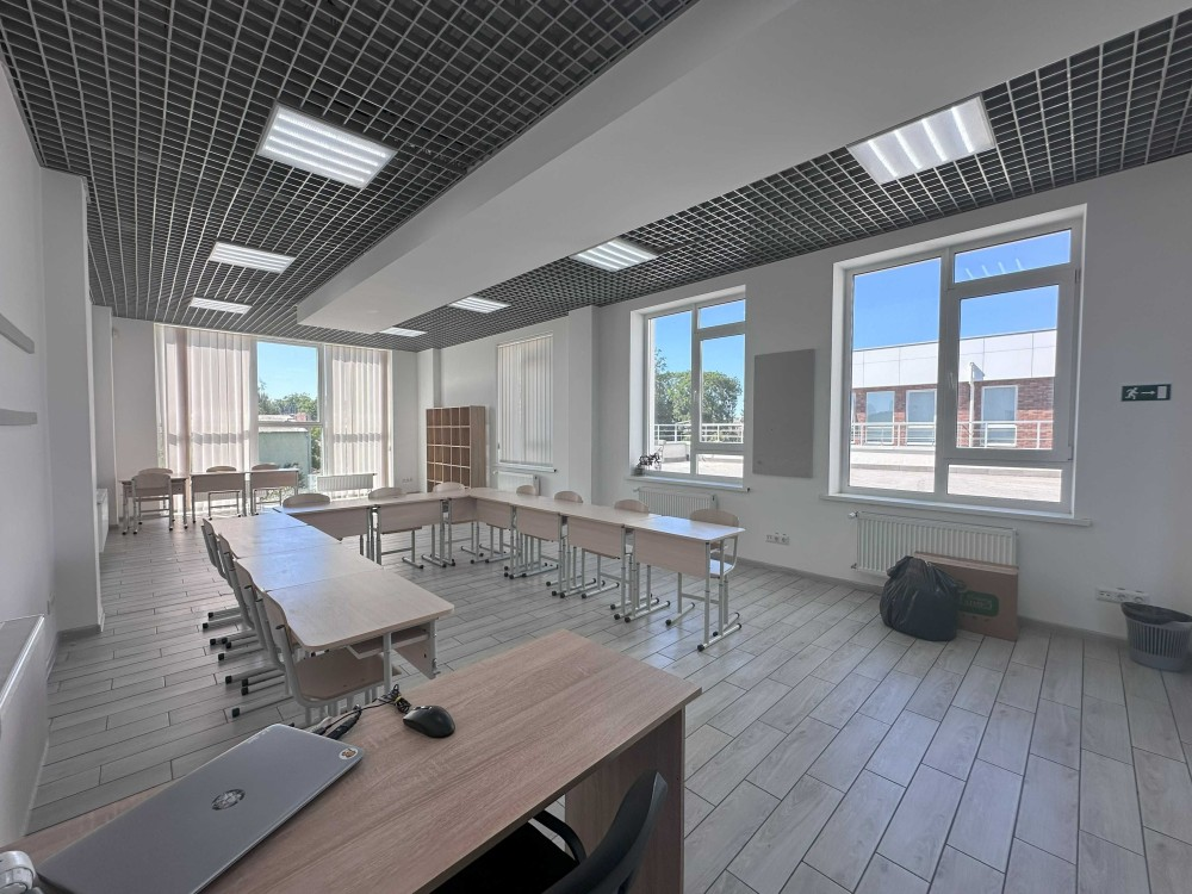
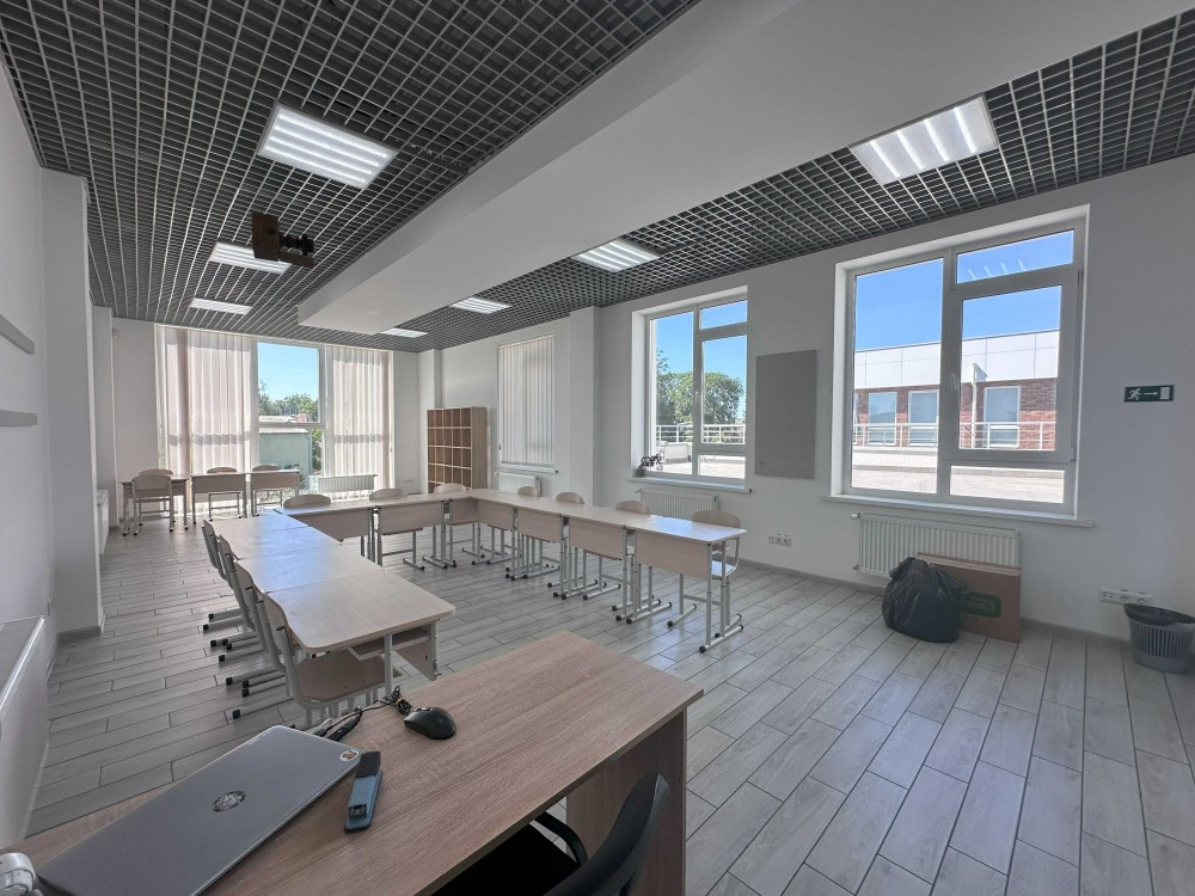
+ projector (286, 243)
+ stapler (364, 785)
